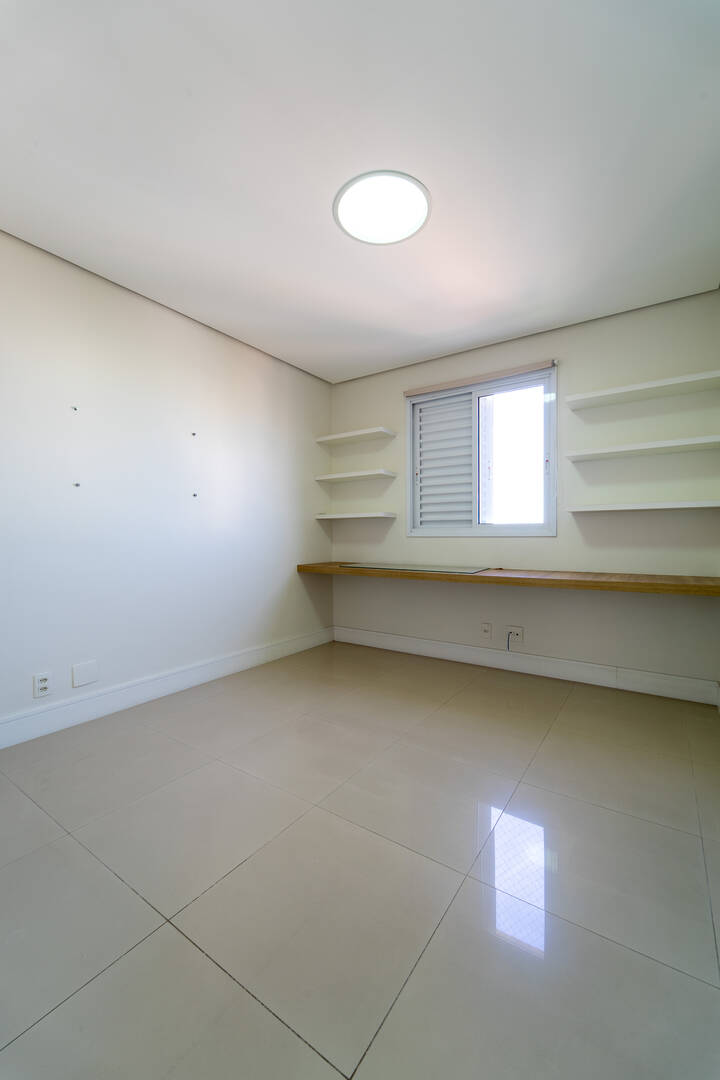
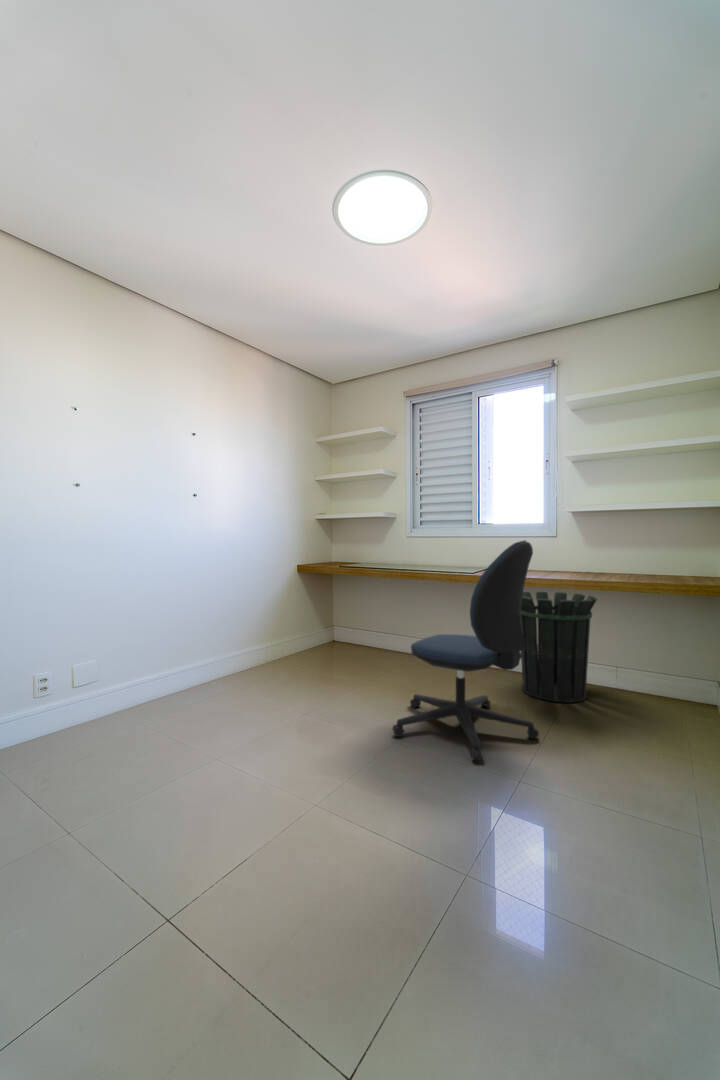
+ waste bin (553, 643)
+ office chair (463, 635)
